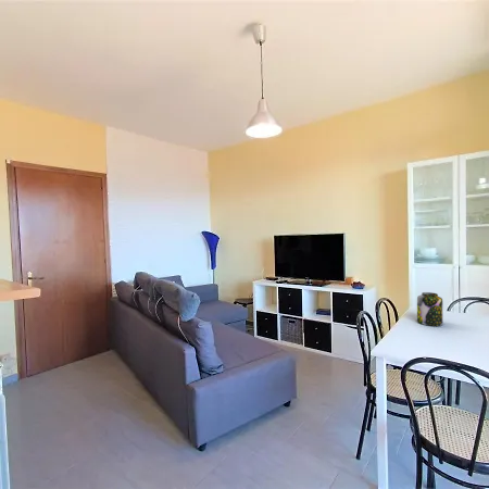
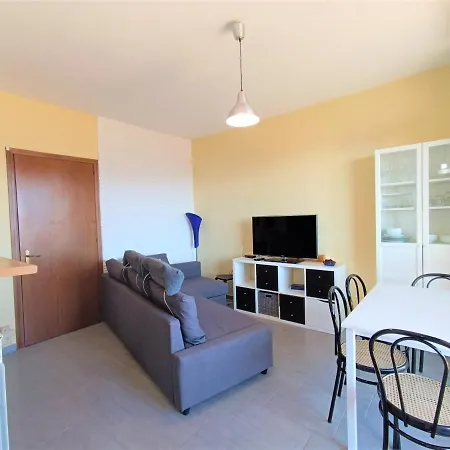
- jar (429, 308)
